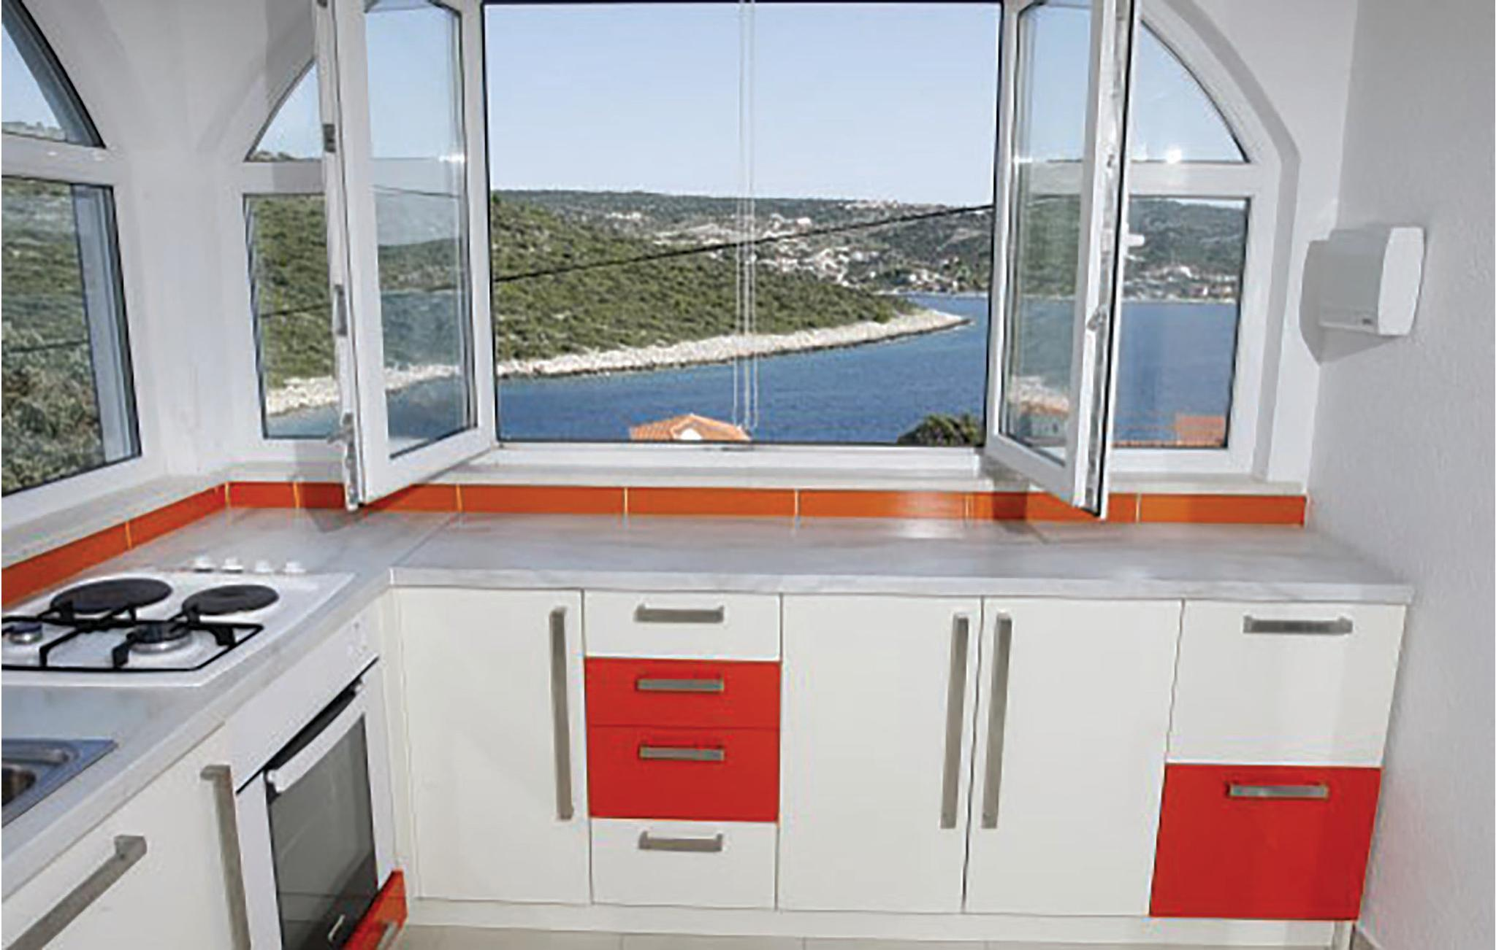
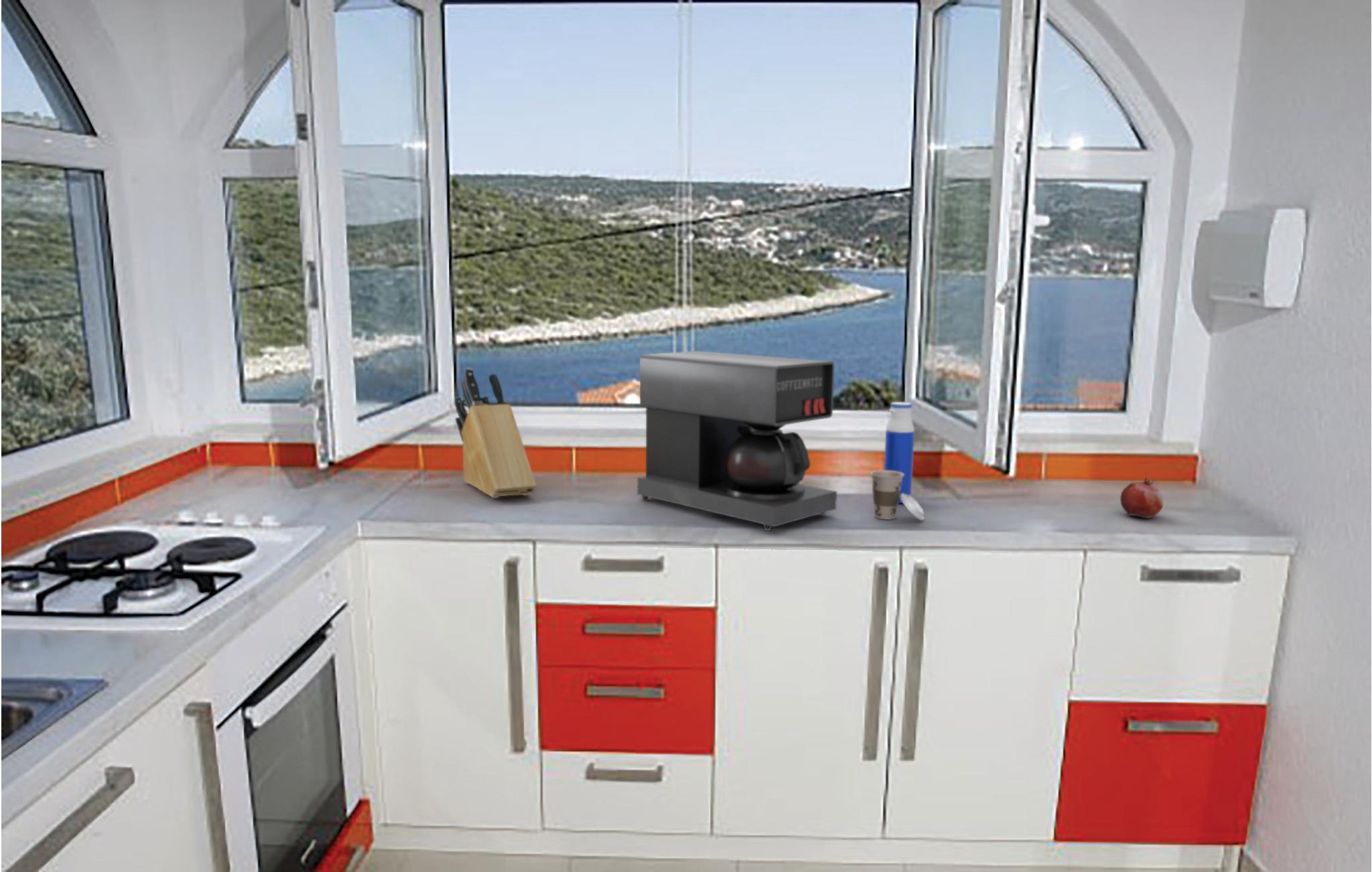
+ knife block (492, 429)
+ coffee maker (734, 433)
+ fruit (1142, 496)
+ water bottle (899, 452)
+ cup (897, 496)
